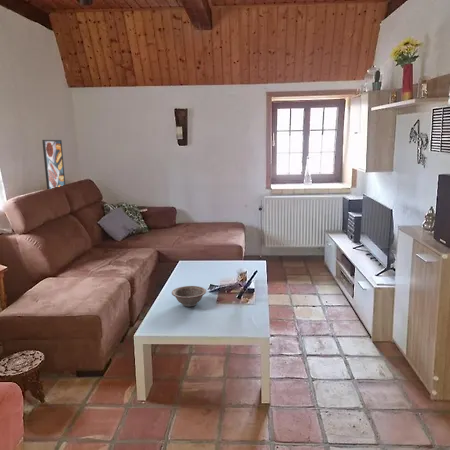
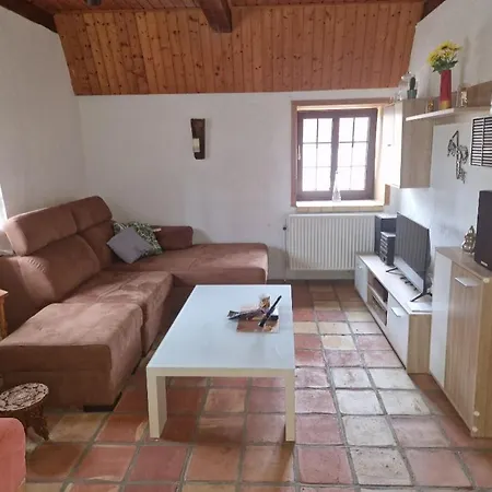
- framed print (54, 167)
- decorative bowl (189, 297)
